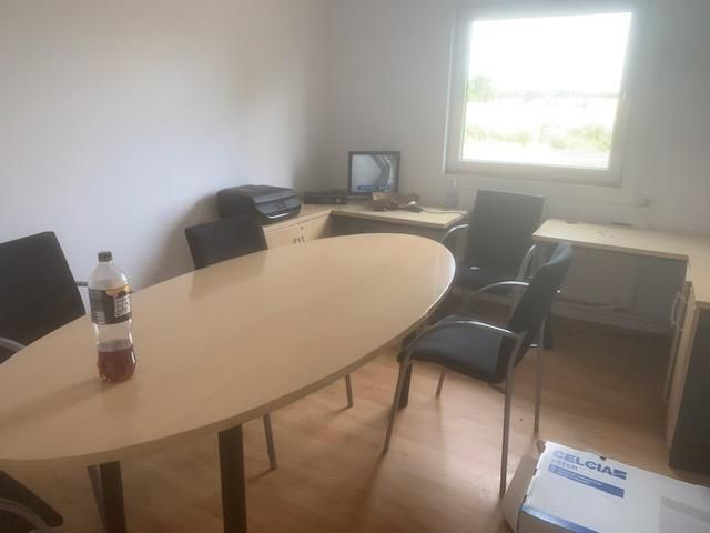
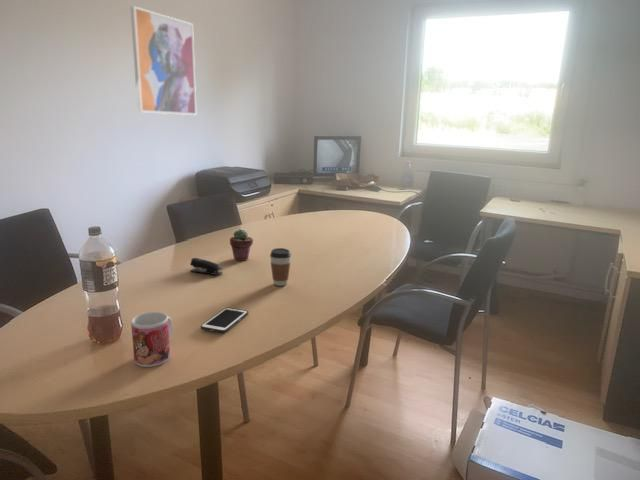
+ coffee cup (280, 267)
+ cell phone (225, 319)
+ wall art (166, 65)
+ mug (157, 335)
+ stapler (206, 266)
+ potted succulent (241, 244)
